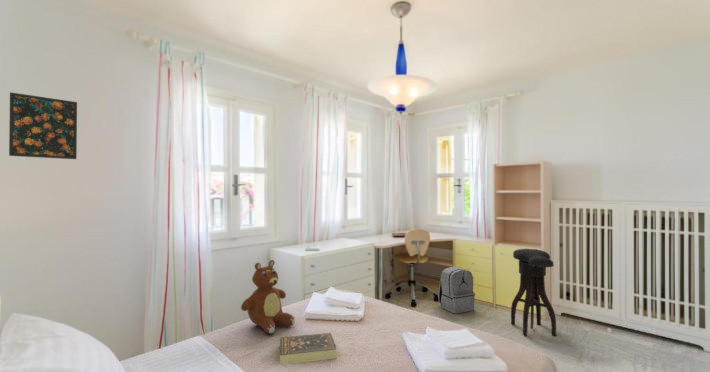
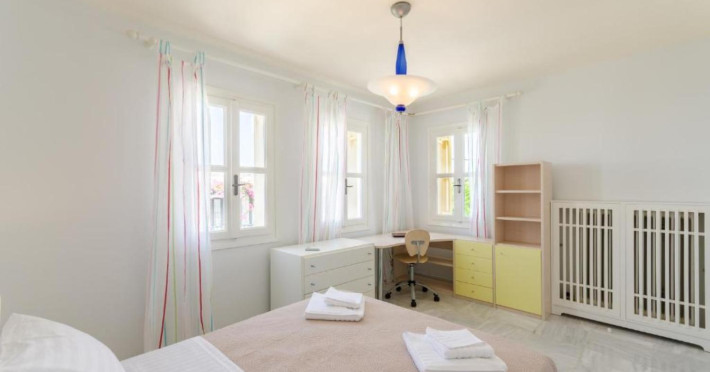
- stool (533, 291)
- book (307, 347)
- teddy bear (270, 294)
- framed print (44, 127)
- backpack (455, 287)
